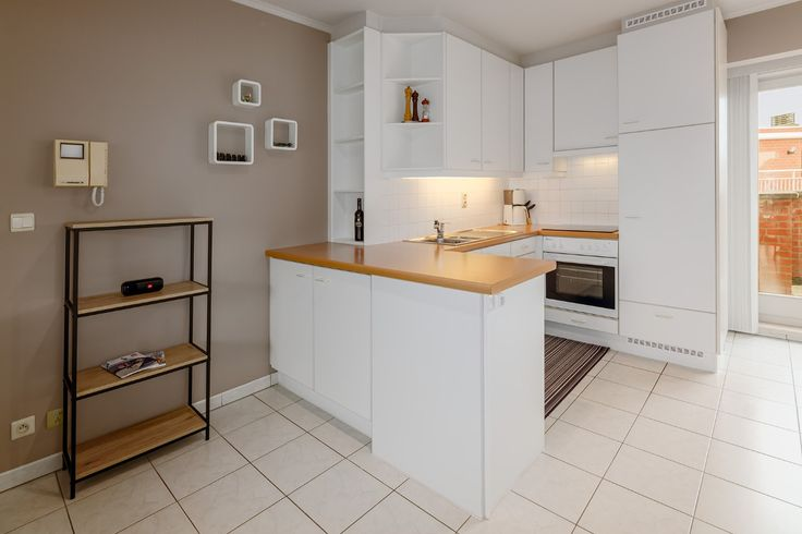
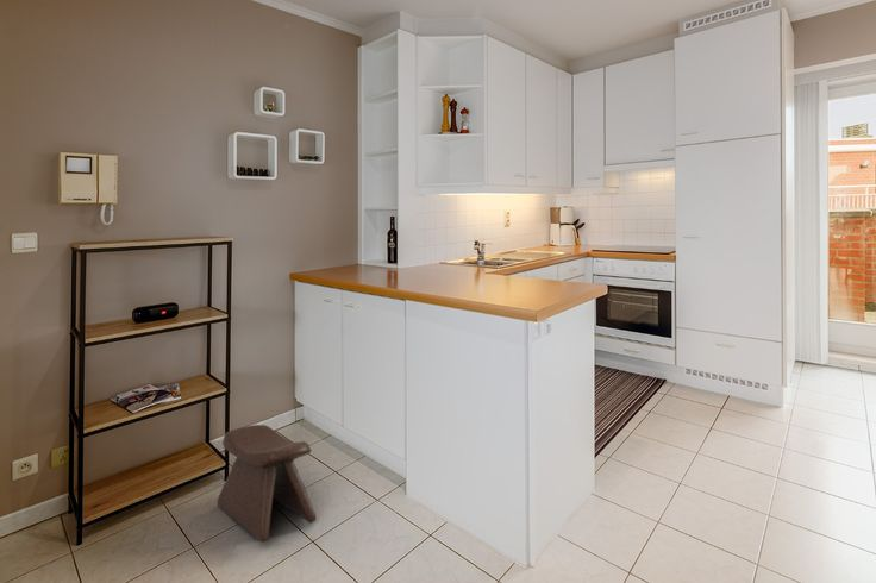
+ stool (264, 475)
